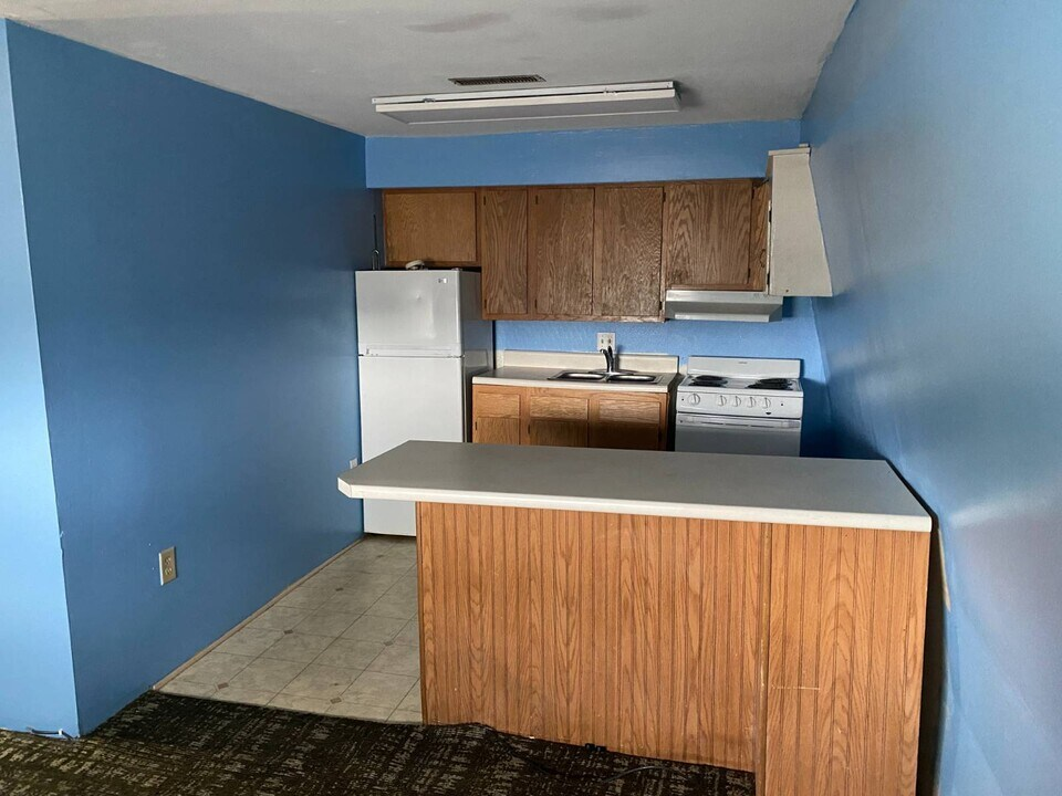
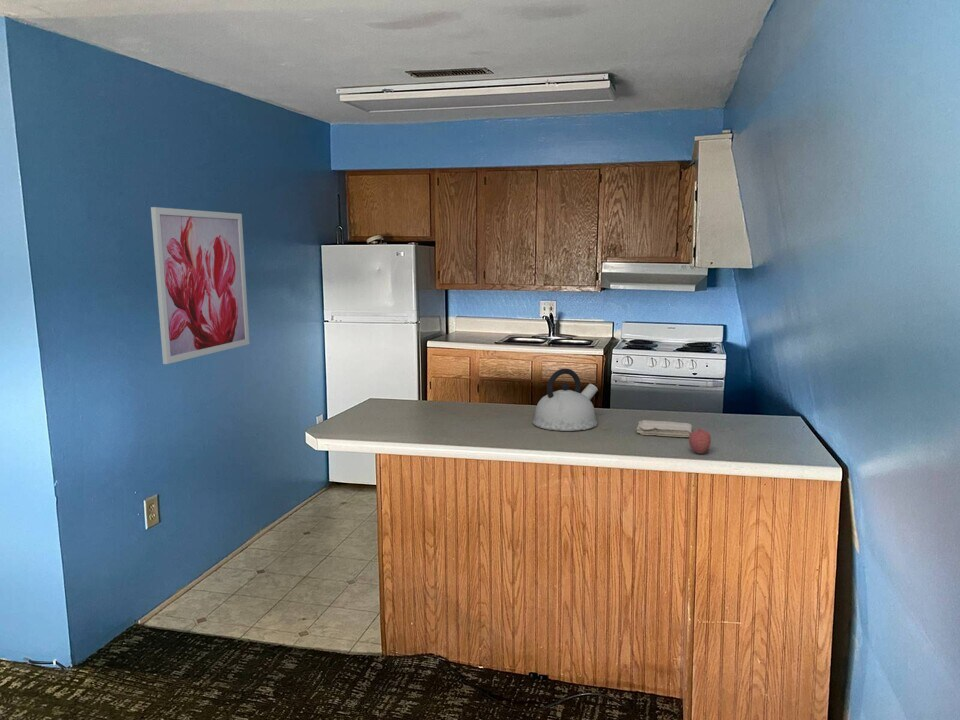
+ washcloth (664, 428)
+ wall art (205, 283)
+ kettle (567, 395)
+ fruit (699, 440)
